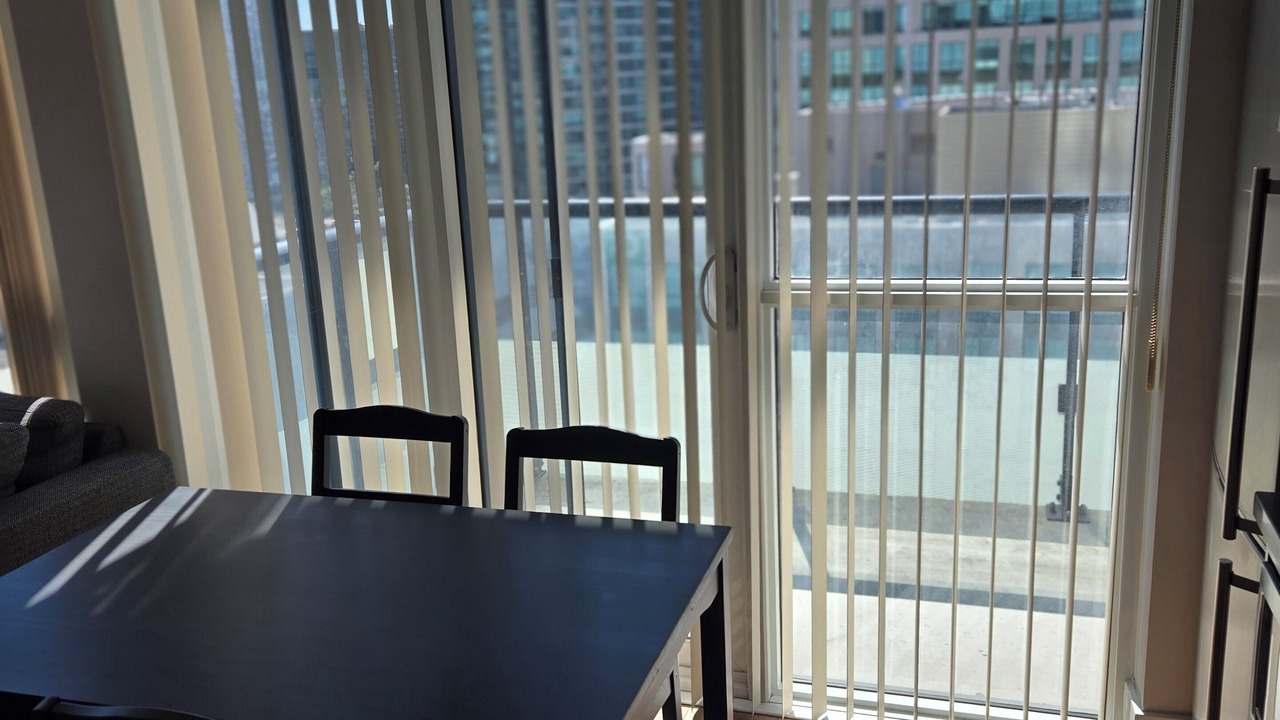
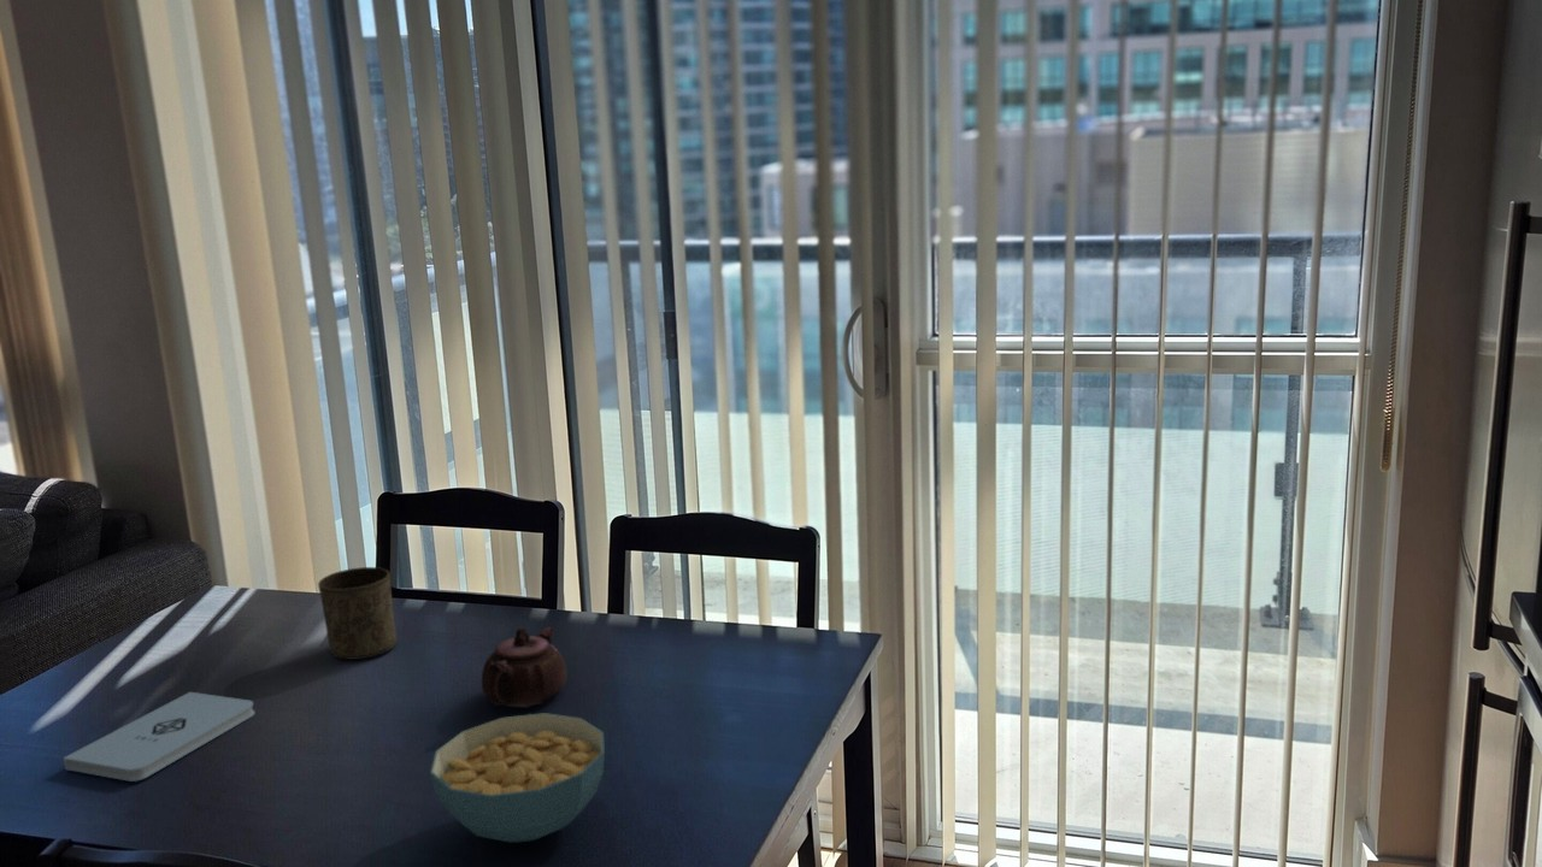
+ notepad (165, 733)
+ teapot (520, 662)
+ cereal bowl (523, 790)
+ cup (358, 613)
